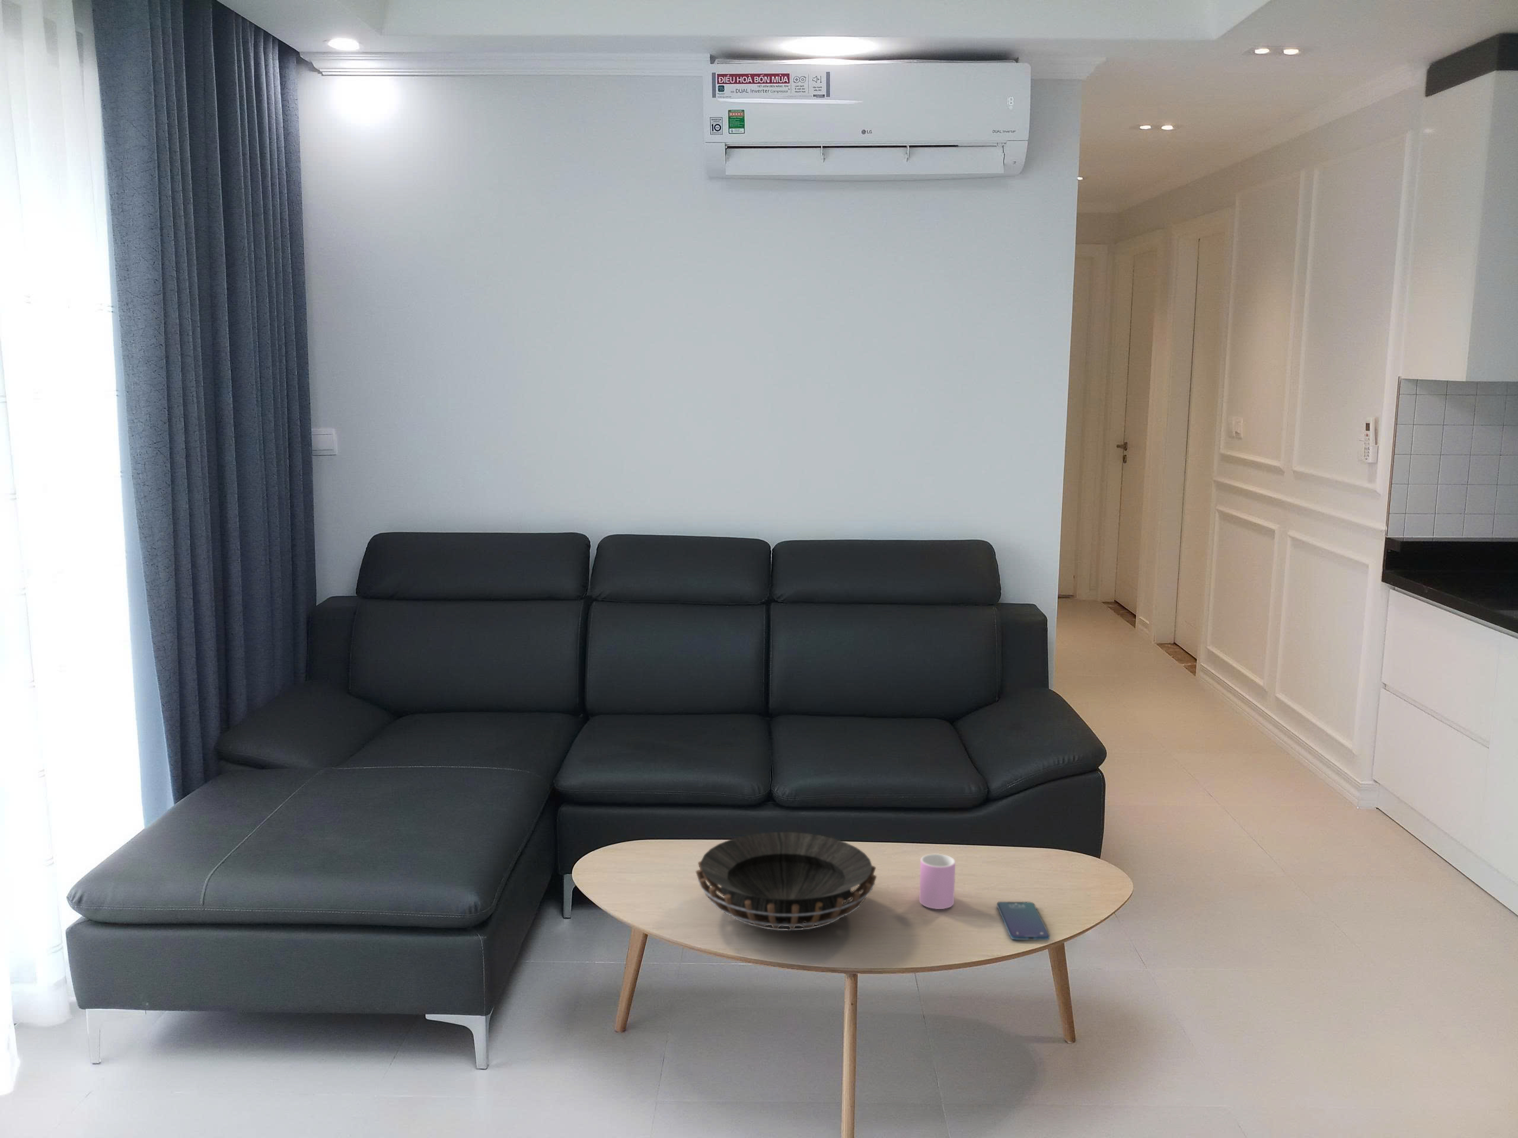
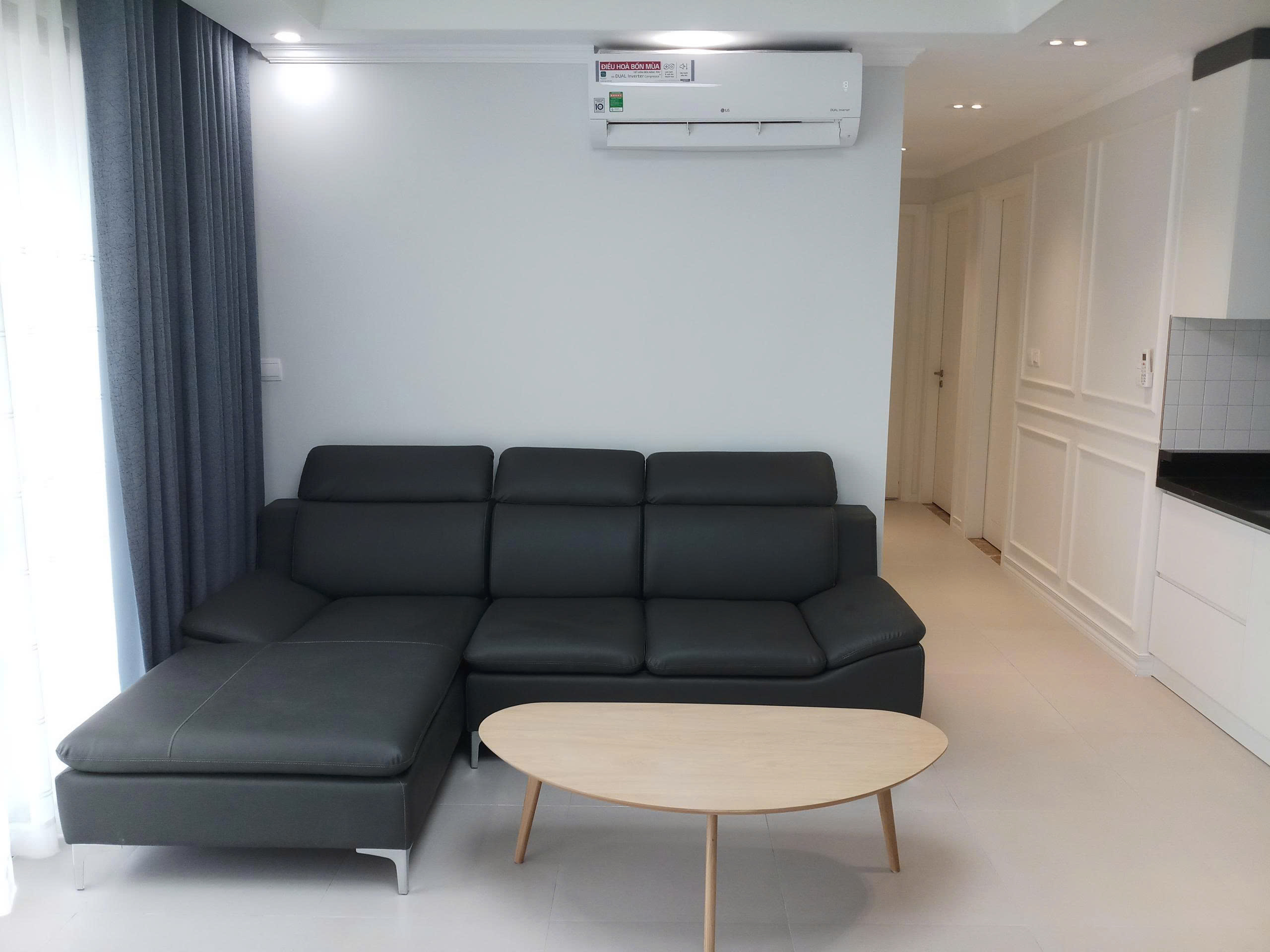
- cup (935, 877)
- smartphone (1022, 920)
- decorative bowl (786, 889)
